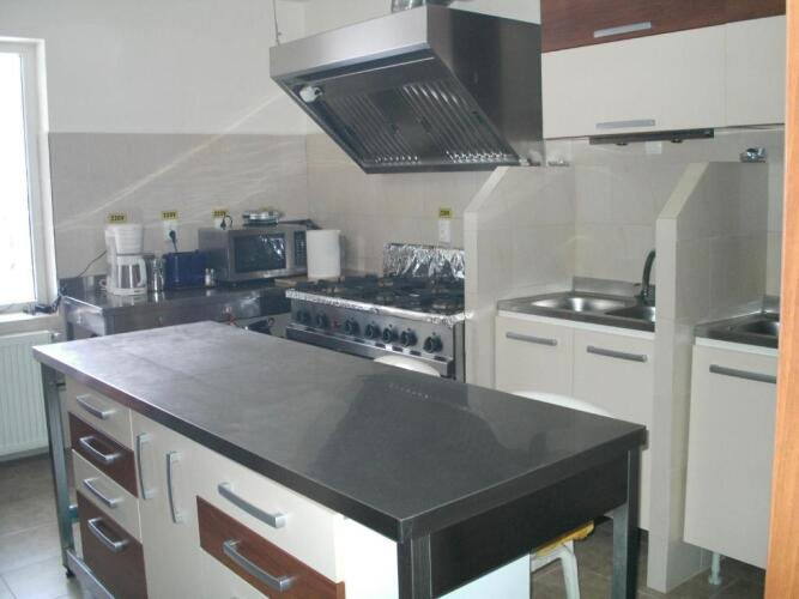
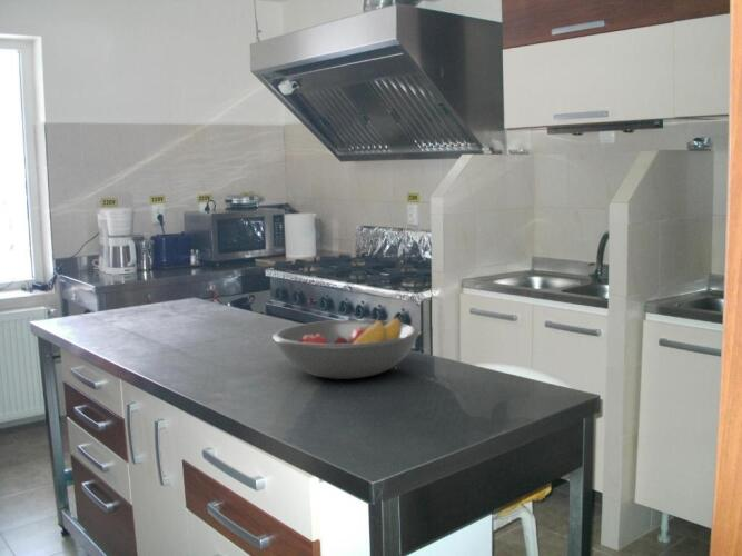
+ fruit bowl (346, 346)
